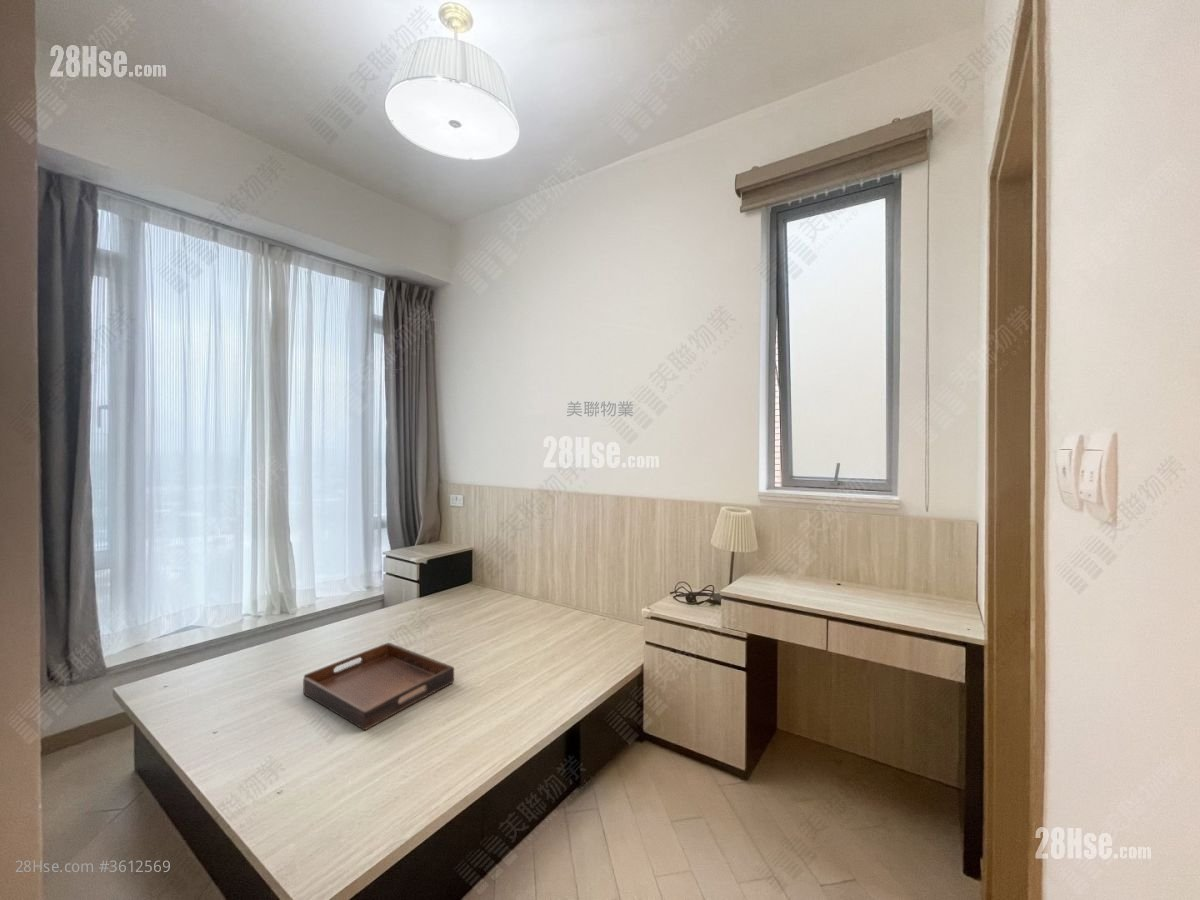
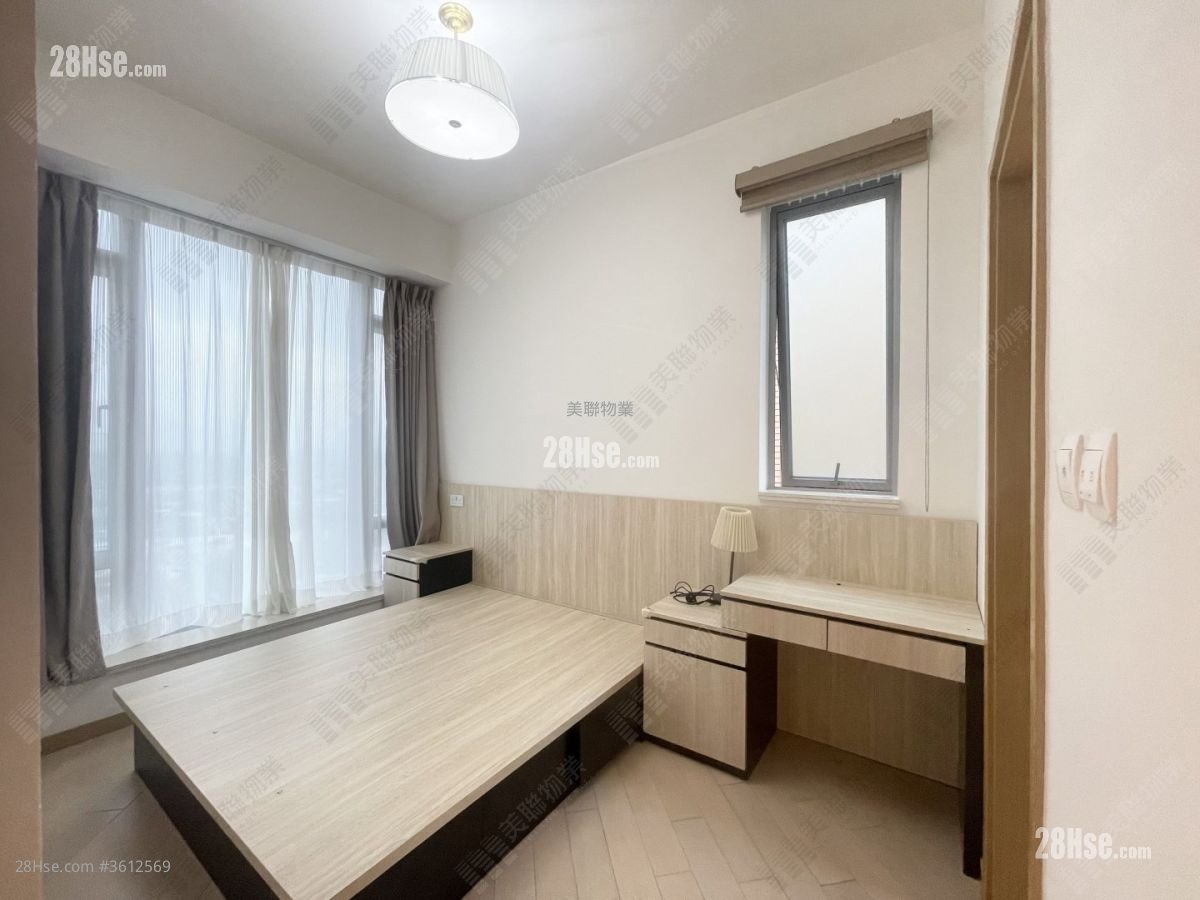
- serving tray (378, 679)
